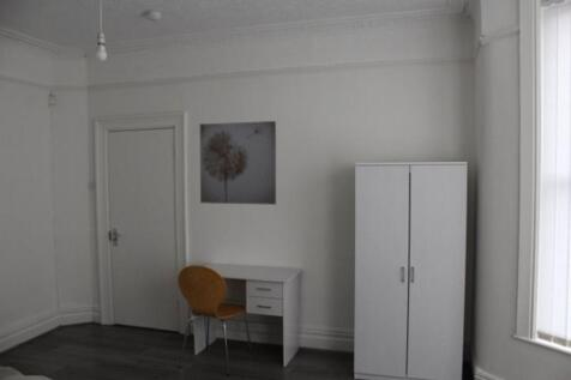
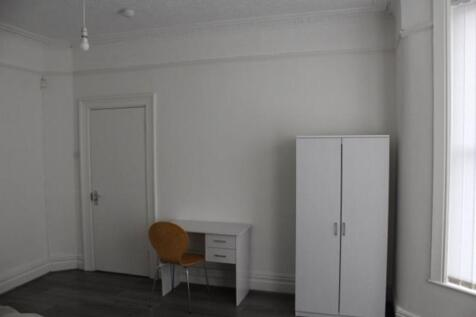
- wall art (236, 163)
